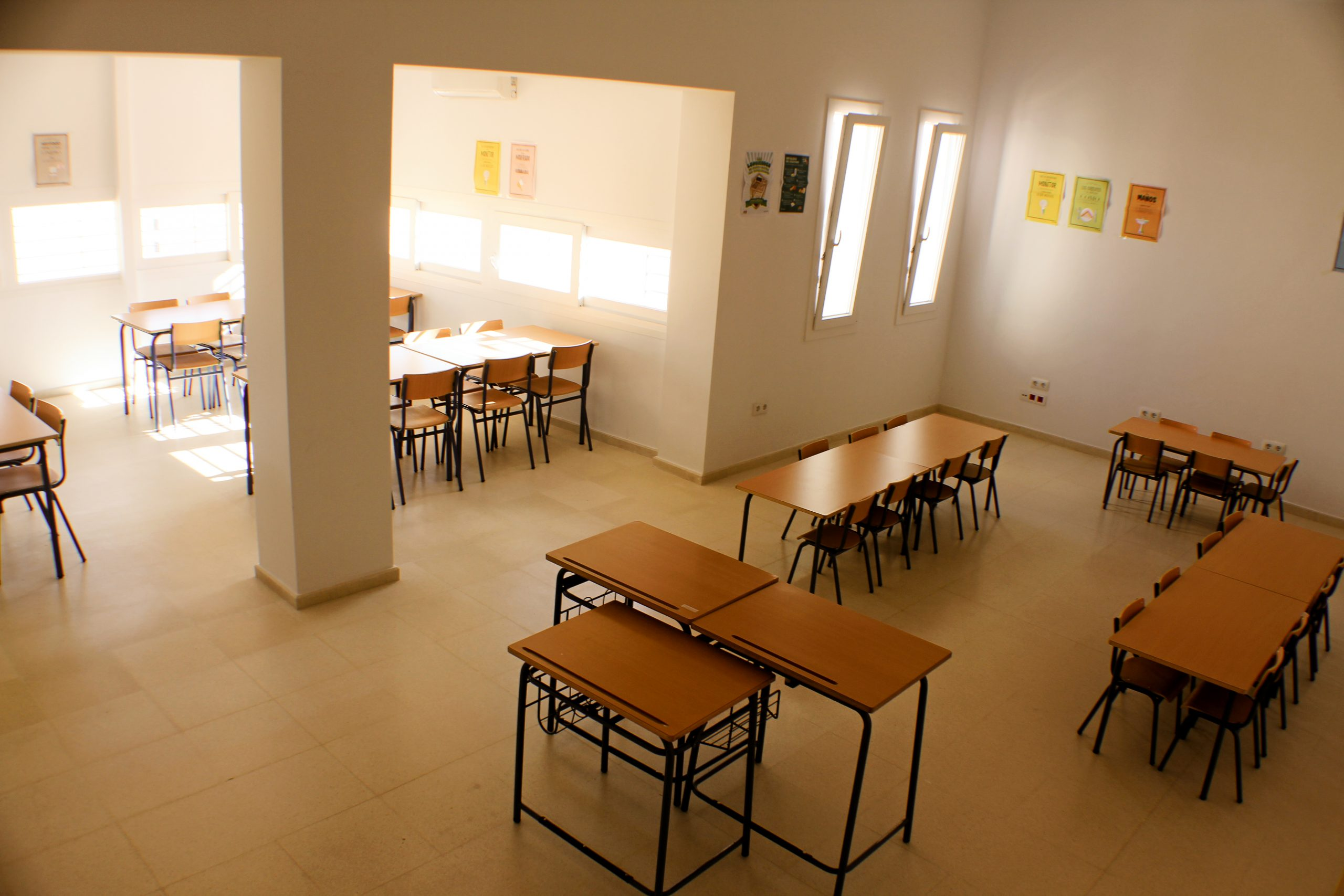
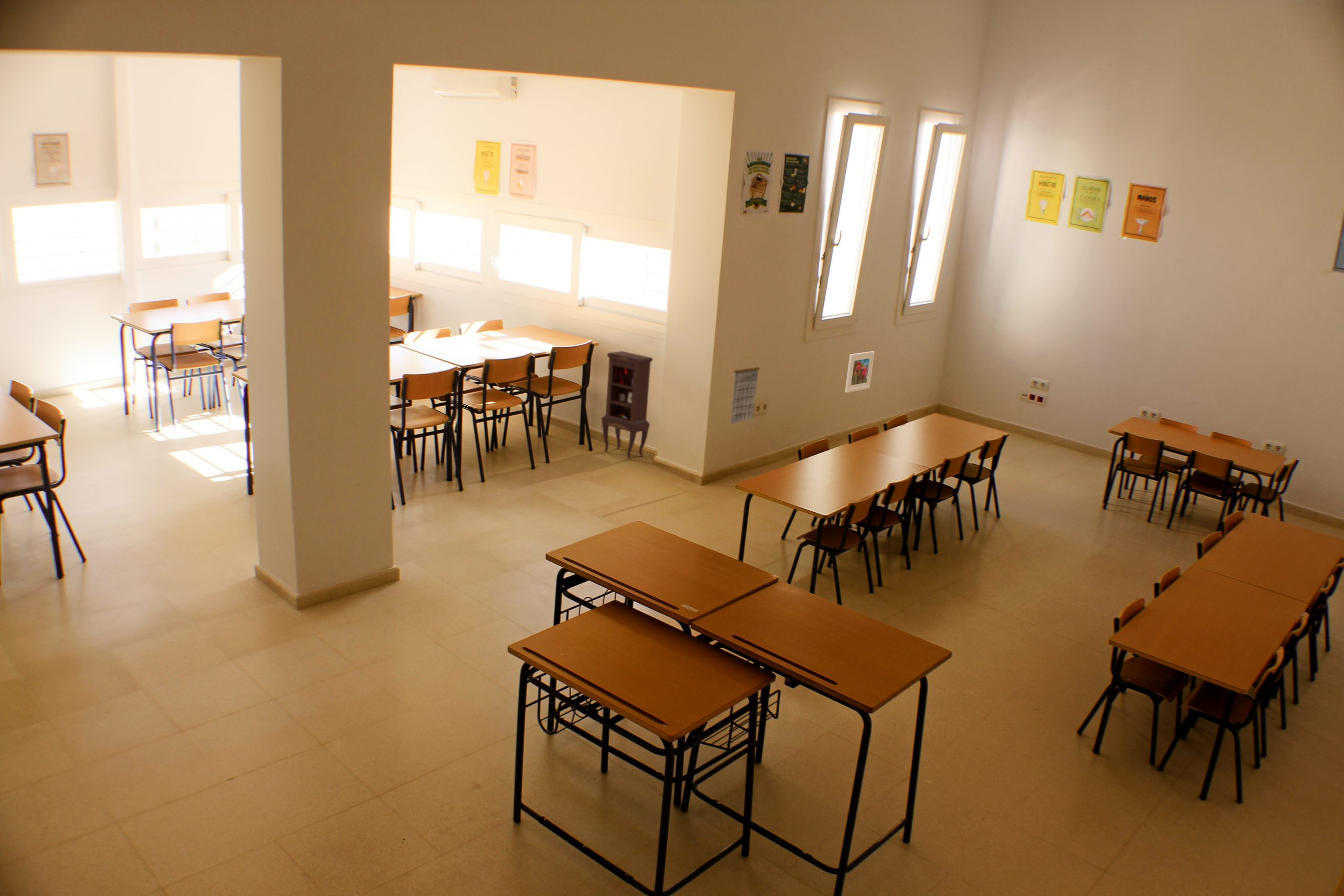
+ cabinet (626, 405)
+ calendar (745, 388)
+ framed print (860, 372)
